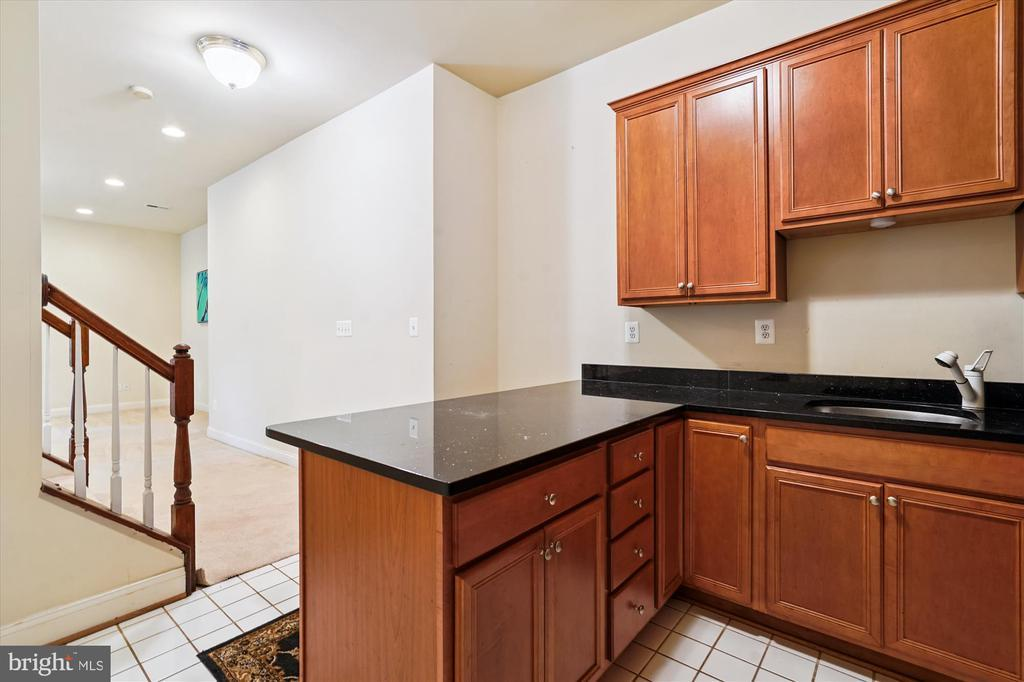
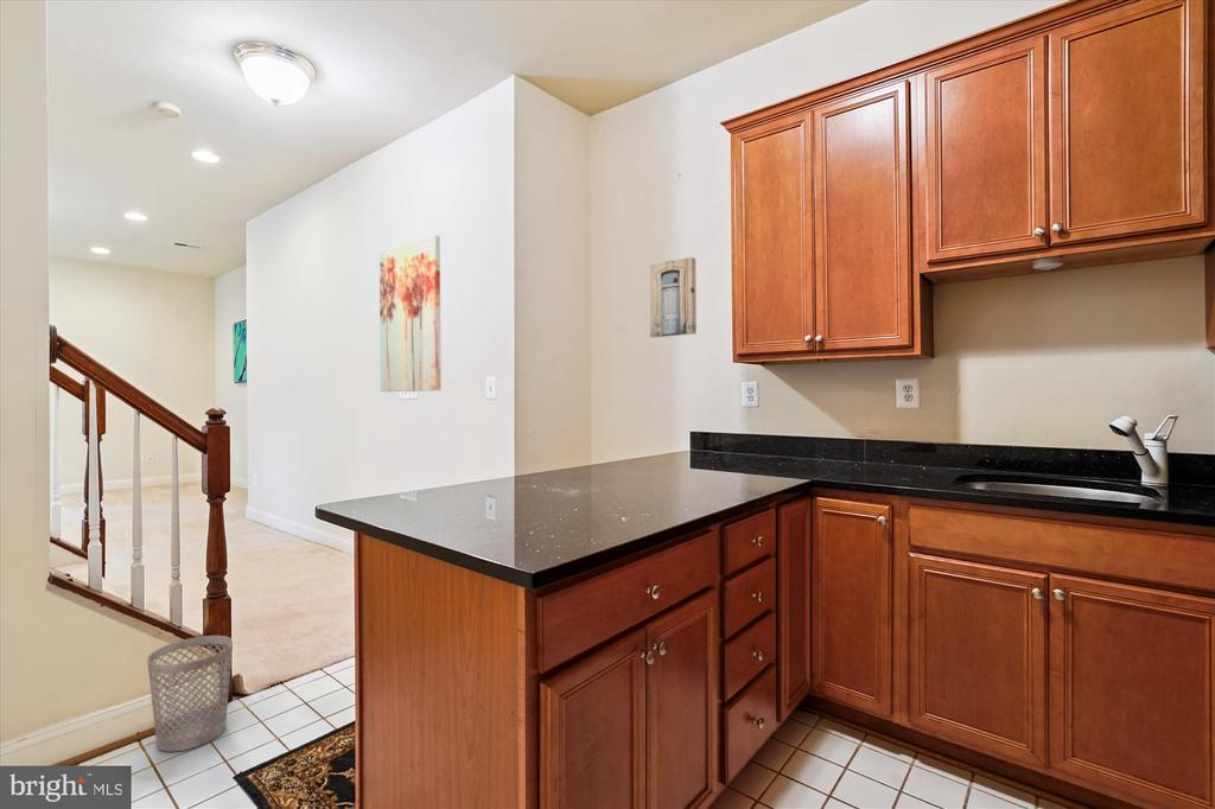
+ wall art (672, 298)
+ wastebasket (191, 692)
+ wall art (408, 317)
